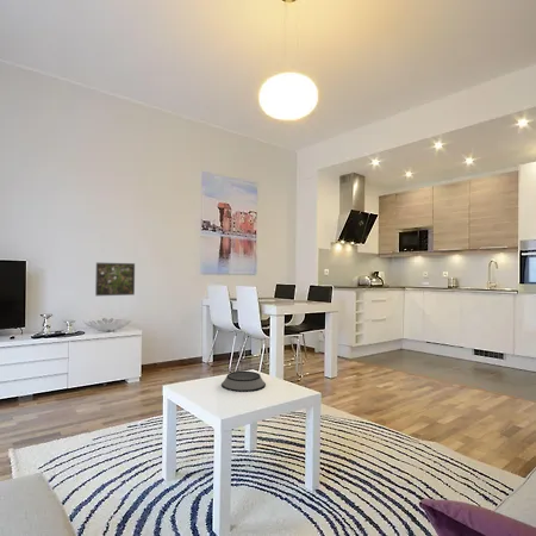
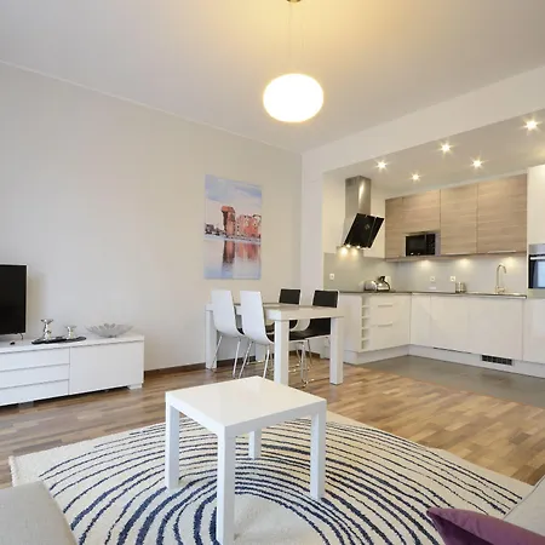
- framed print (116, 279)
- bowl (243, 380)
